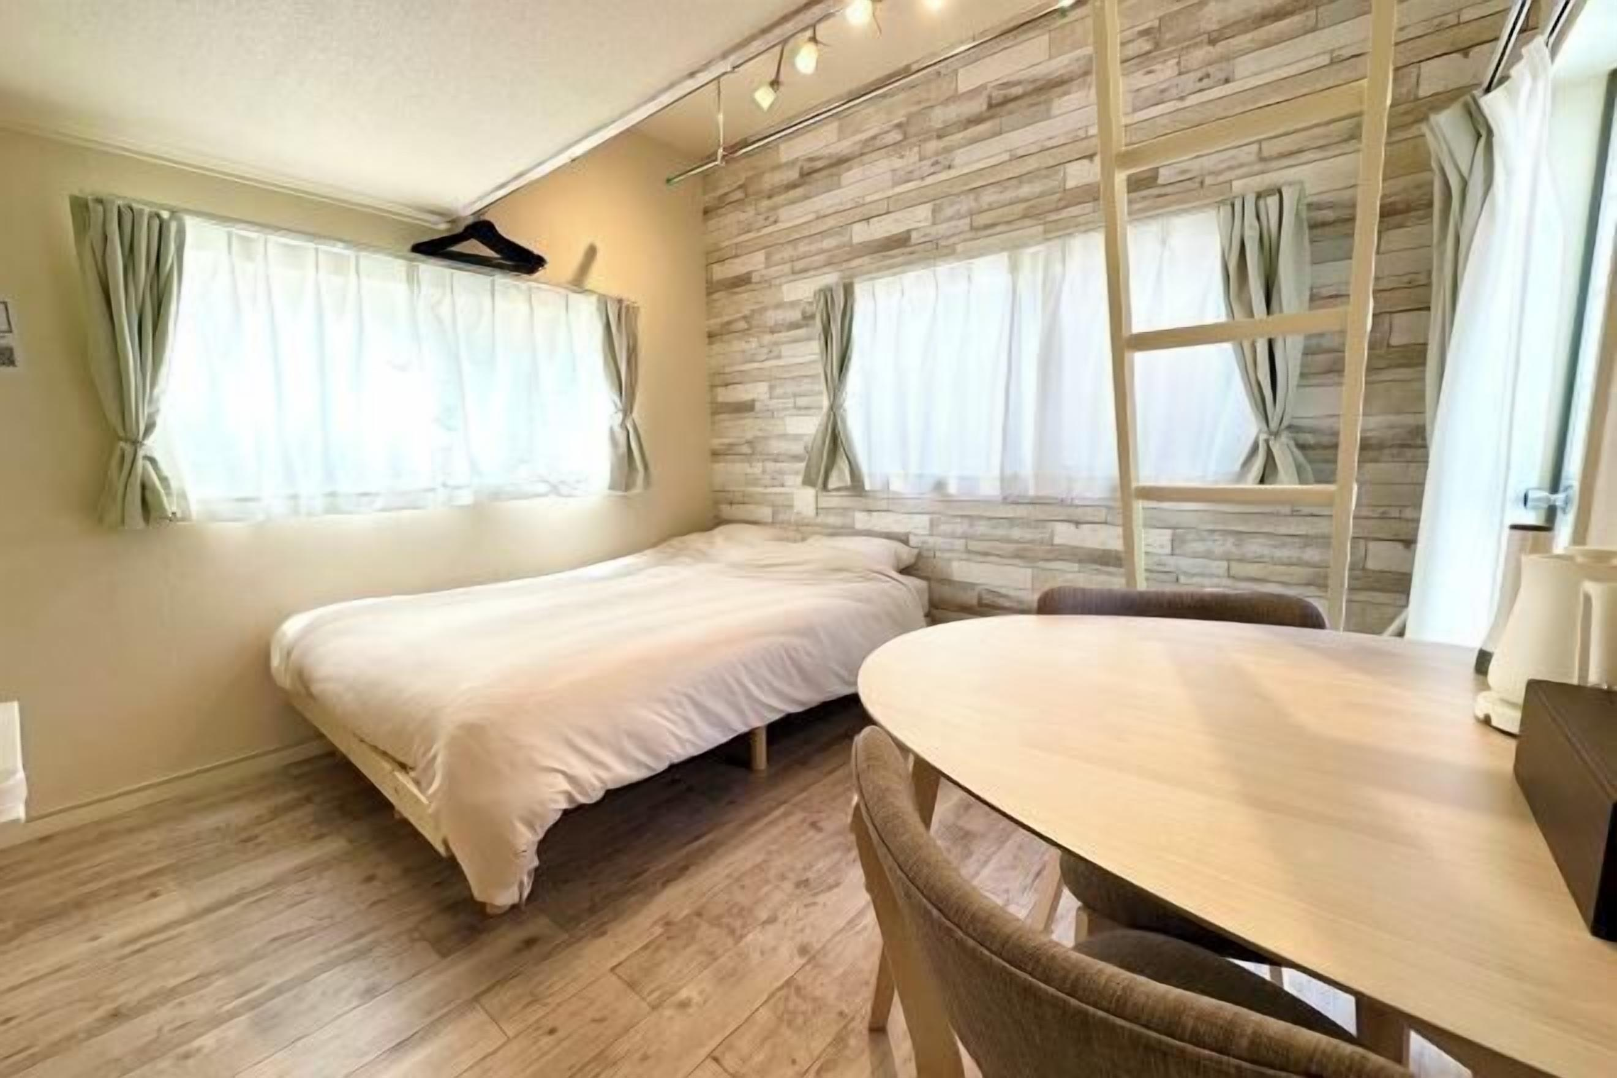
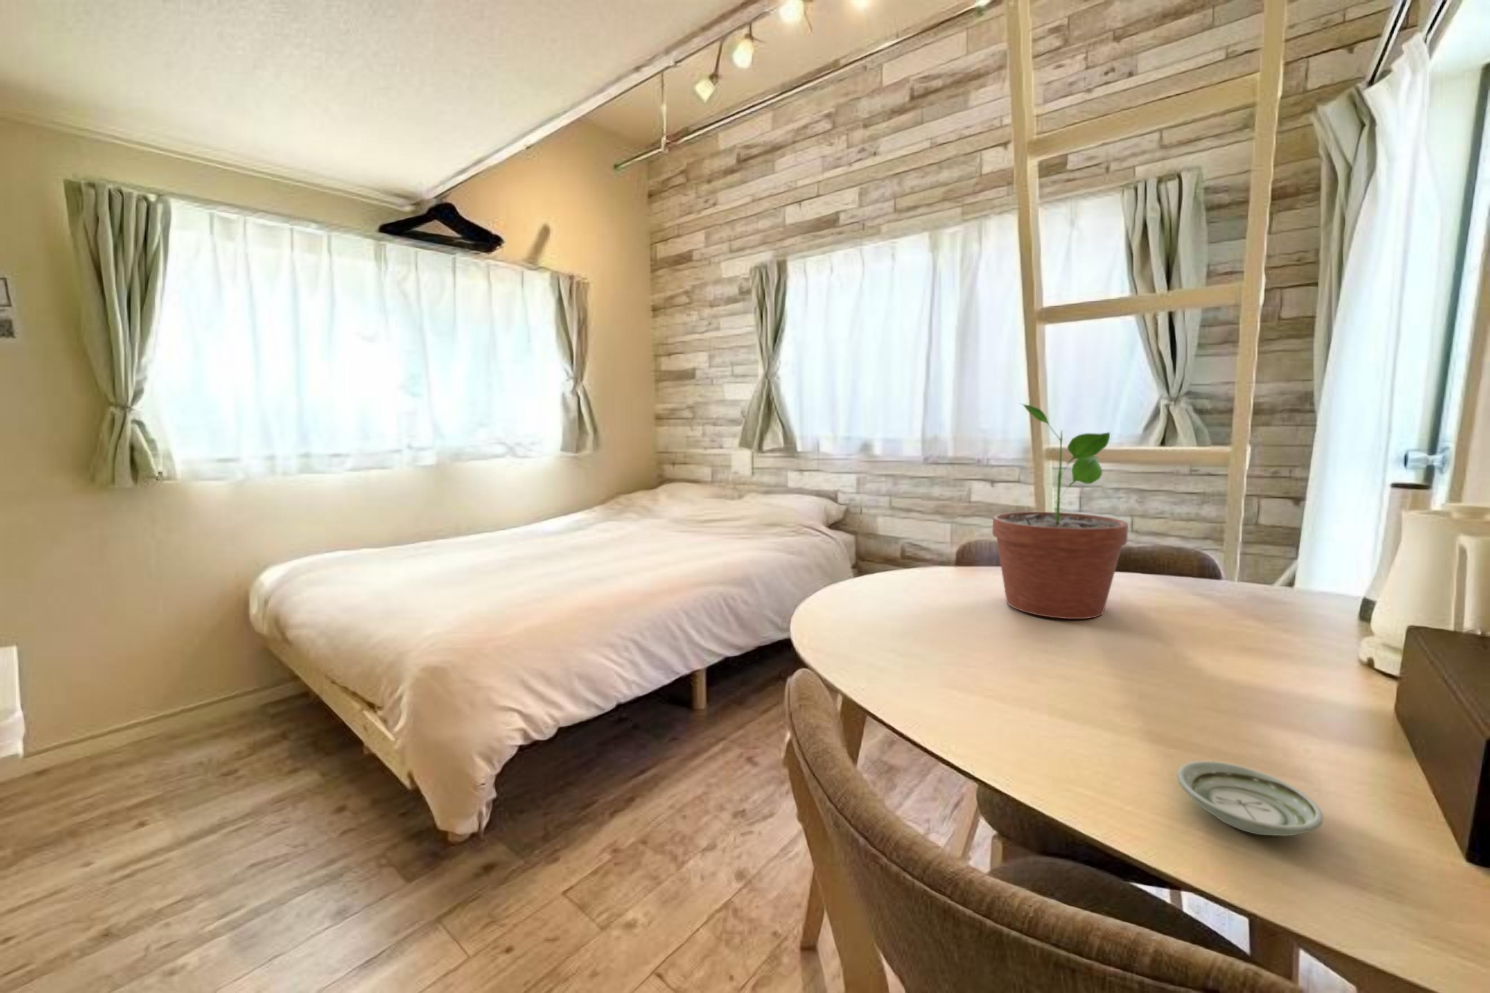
+ potted plant (1058, 506)
+ saucer (1245, 803)
